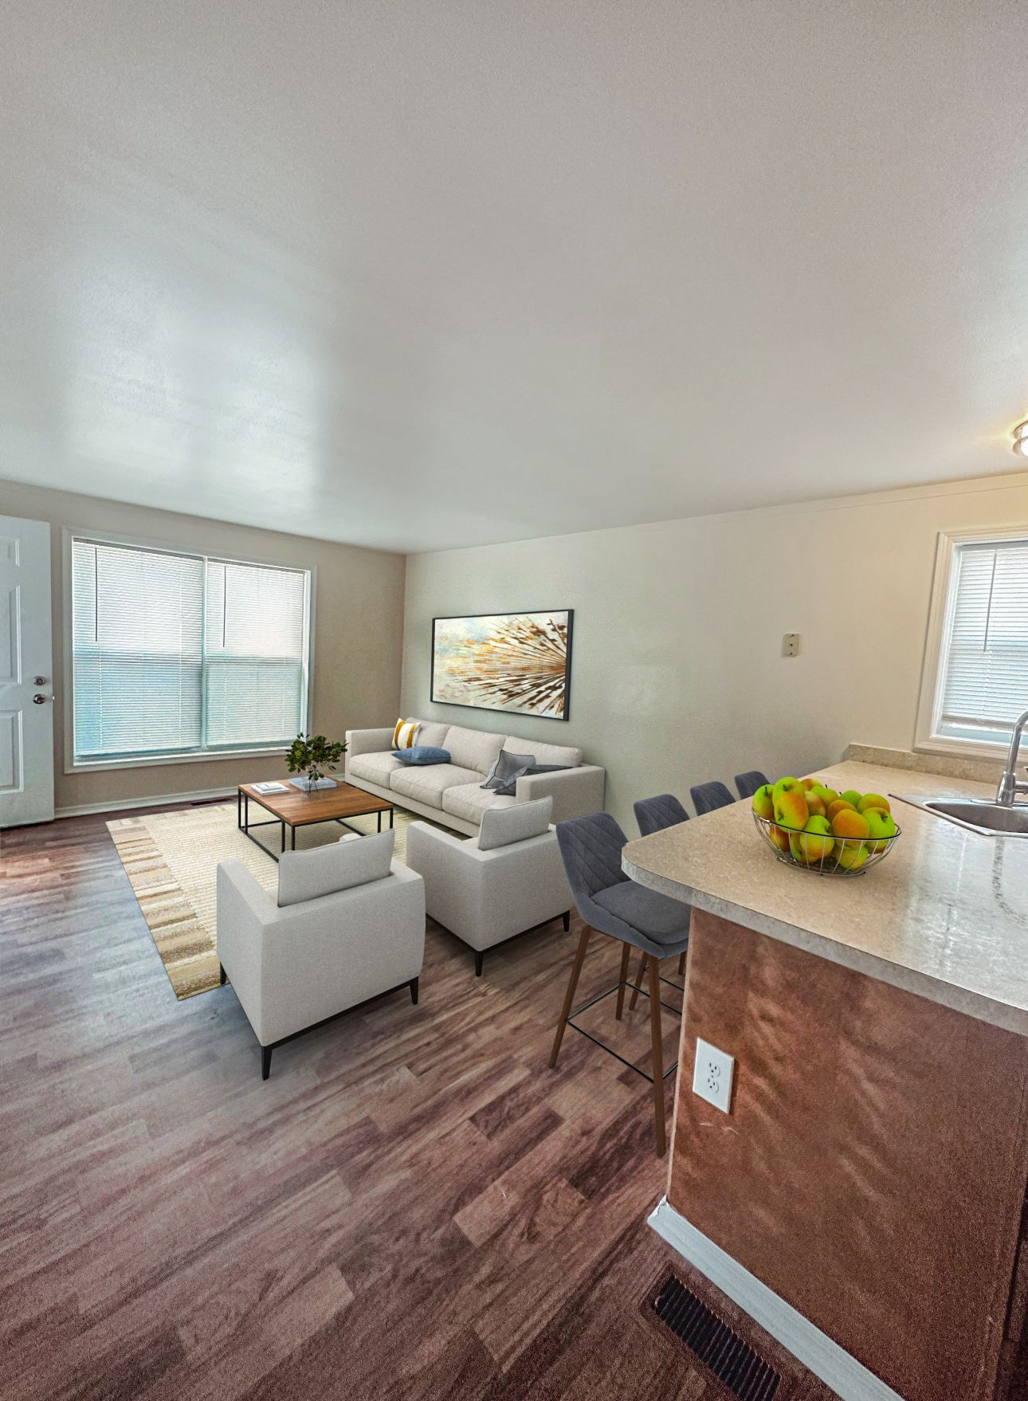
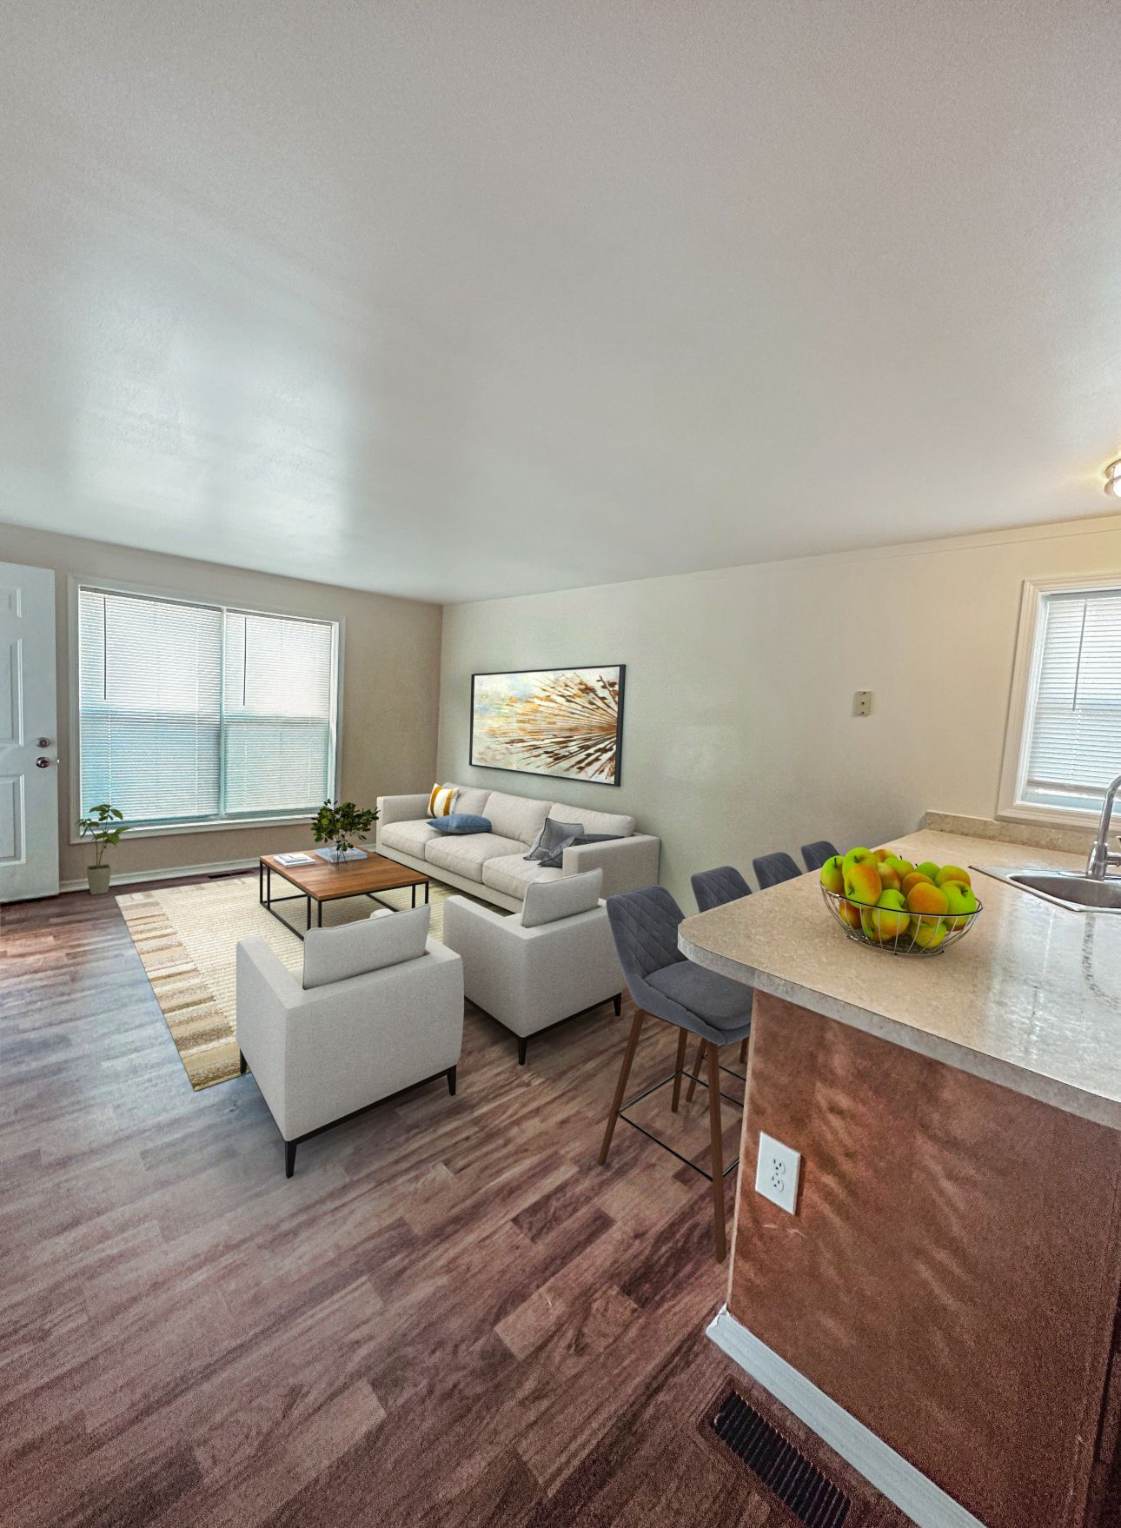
+ house plant (106, 847)
